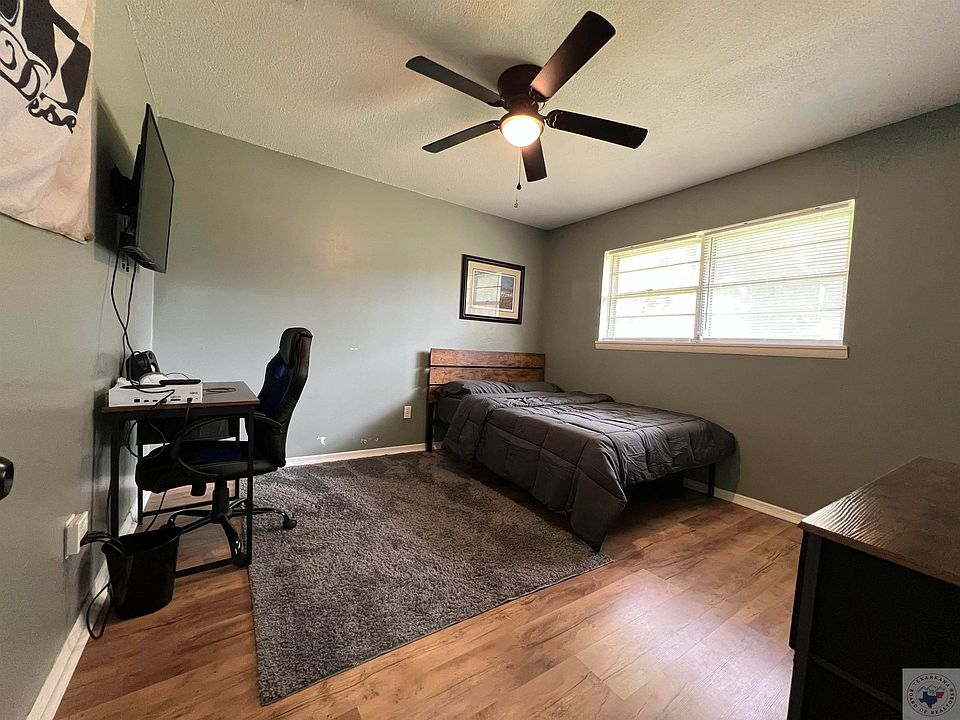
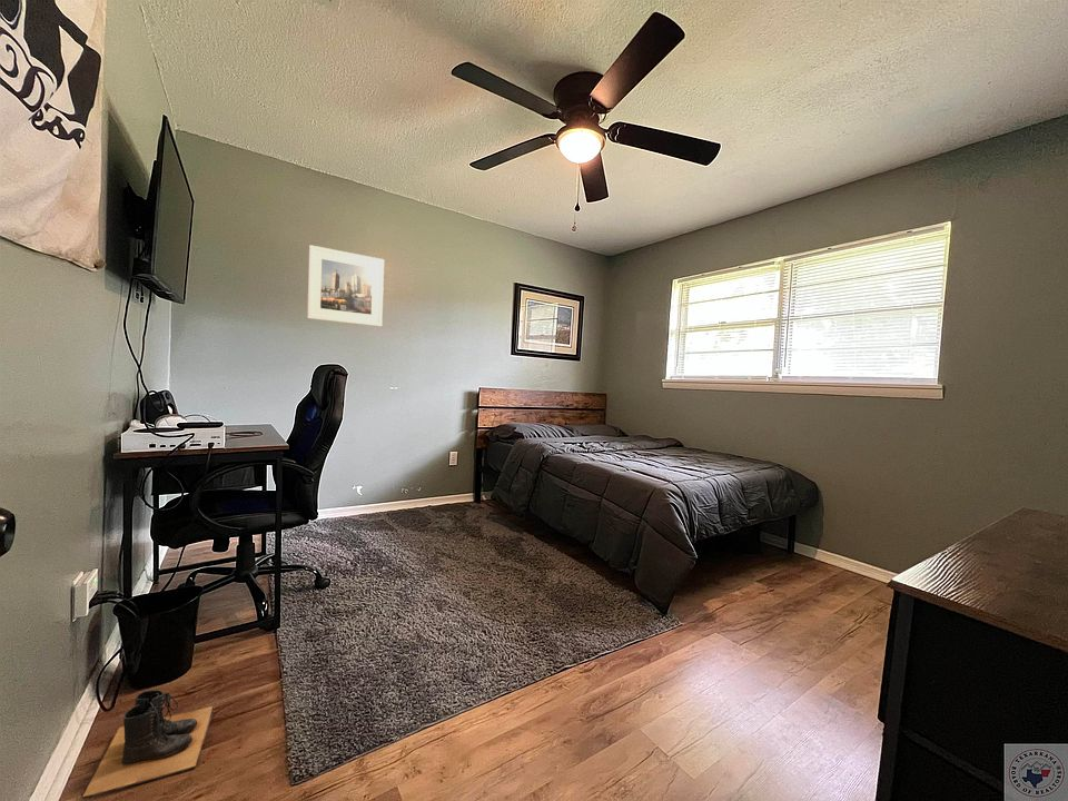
+ boots (156, 724)
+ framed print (347, 287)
